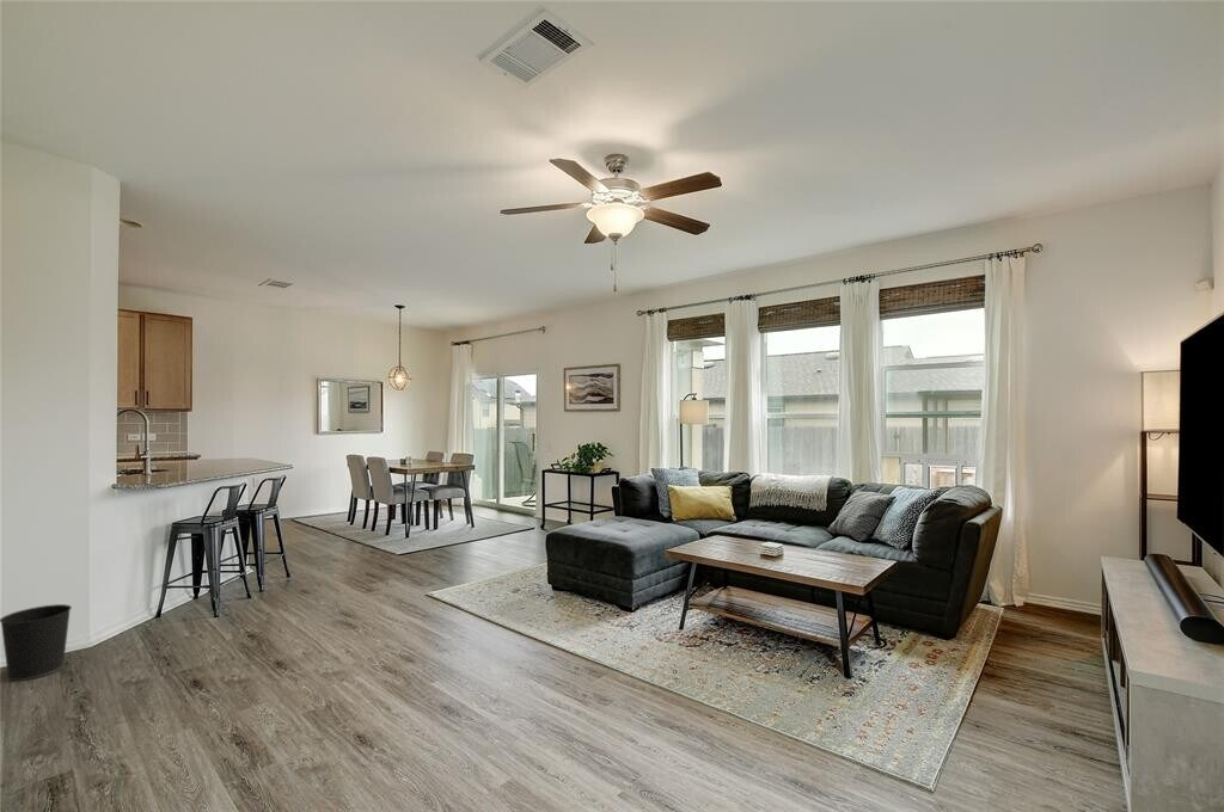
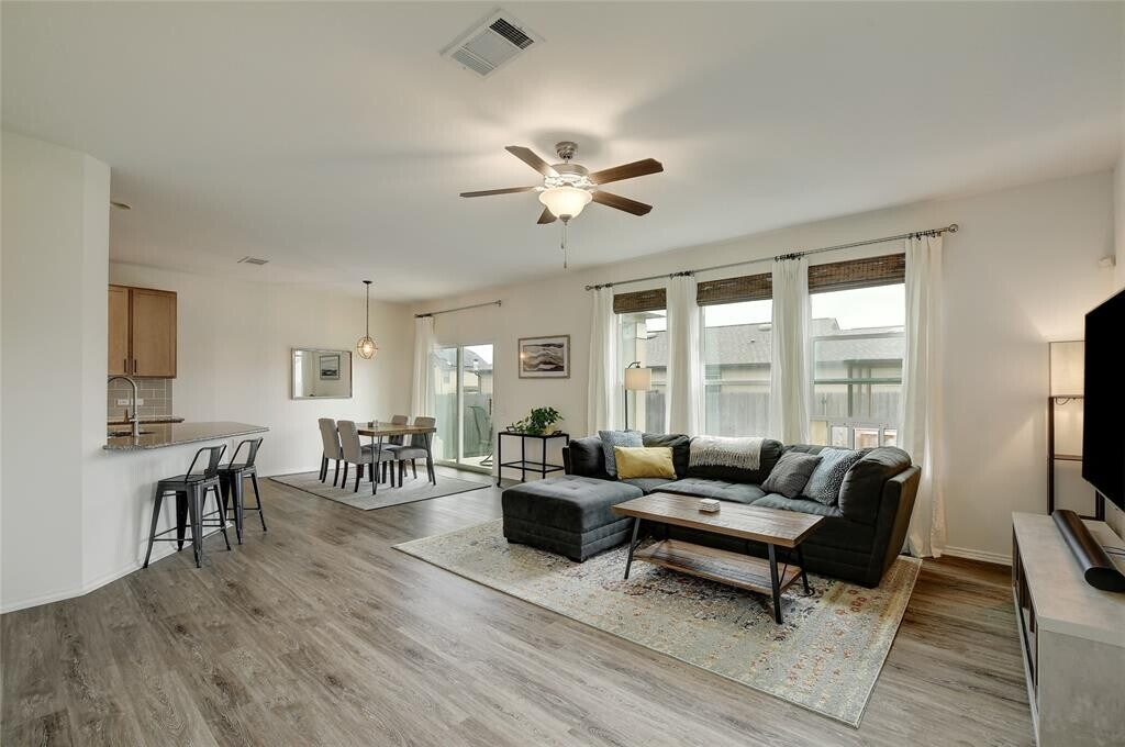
- wastebasket (36, 642)
